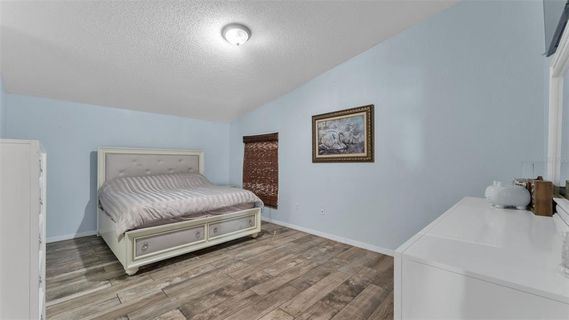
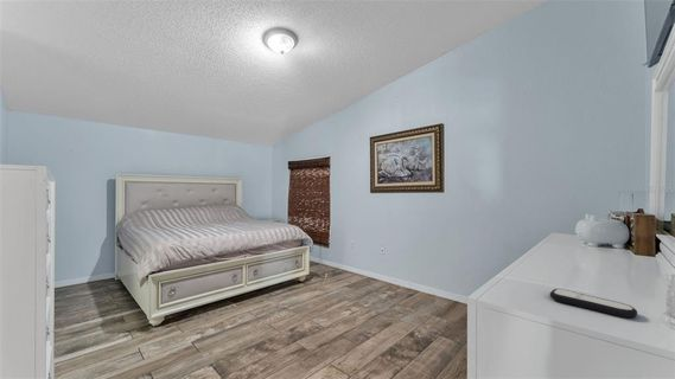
+ remote control (590, 301)
